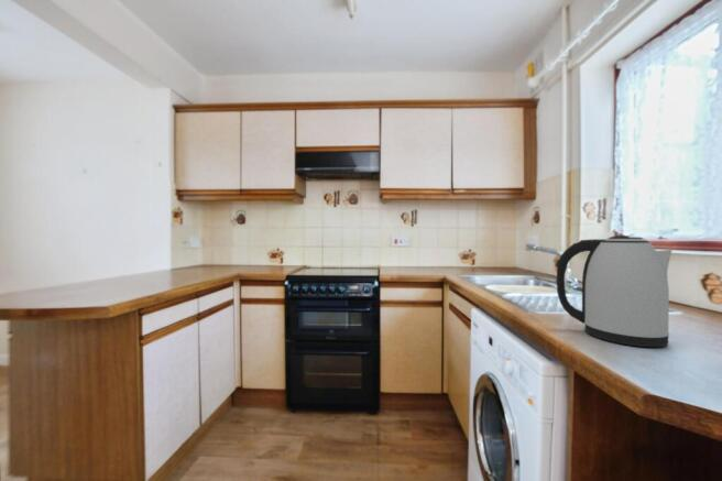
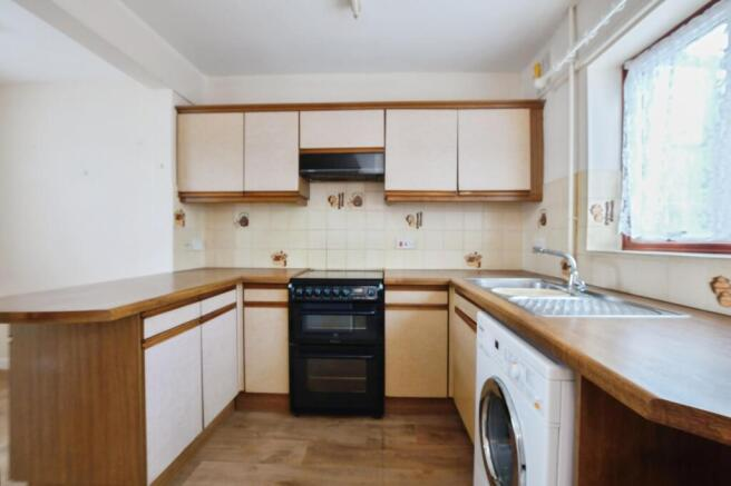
- kettle (608, 284)
